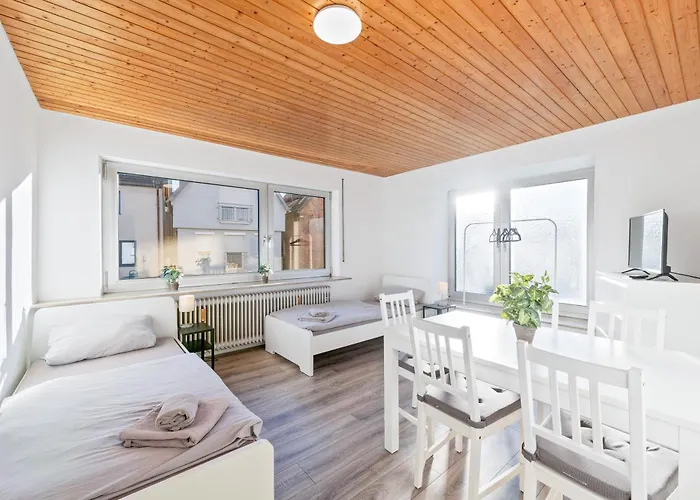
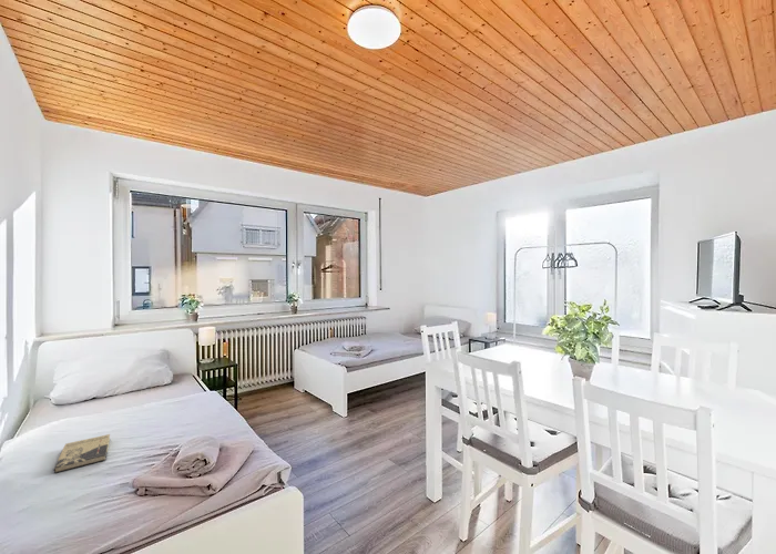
+ book (84, 451)
